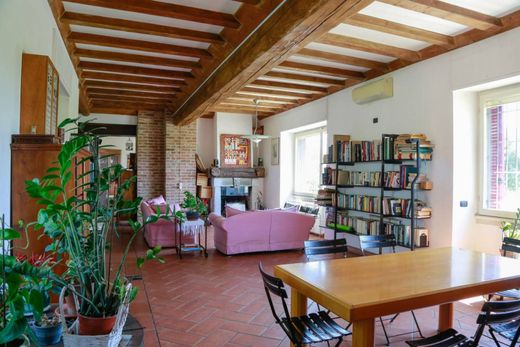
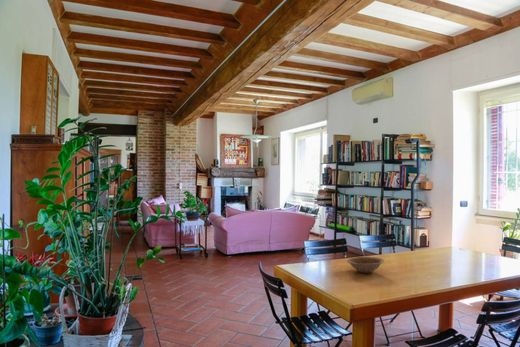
+ bowl (365, 265)
